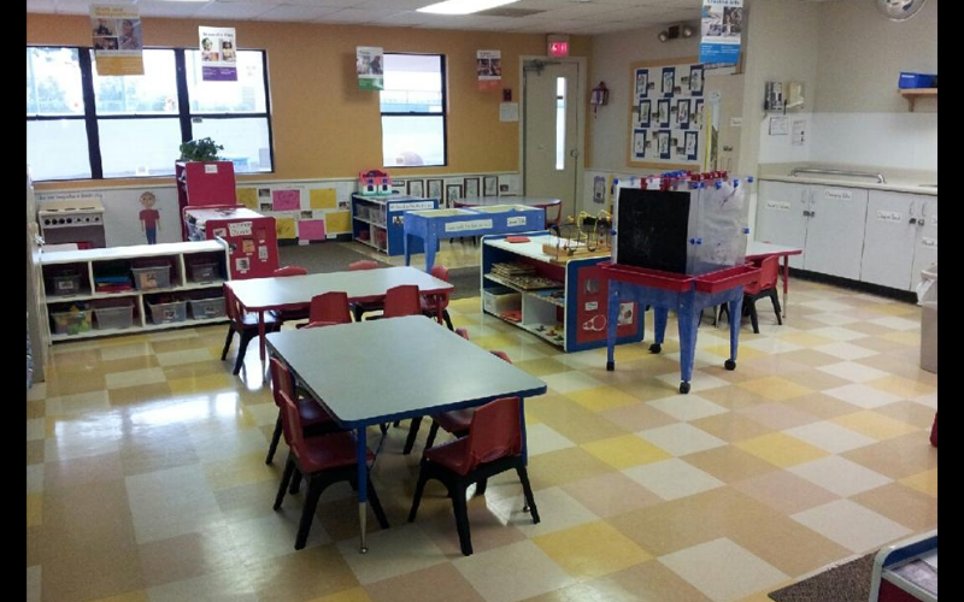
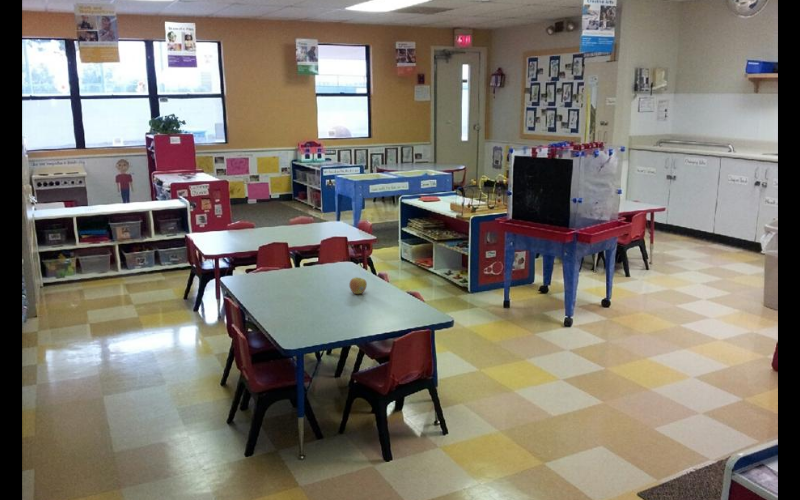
+ apple (358, 285)
